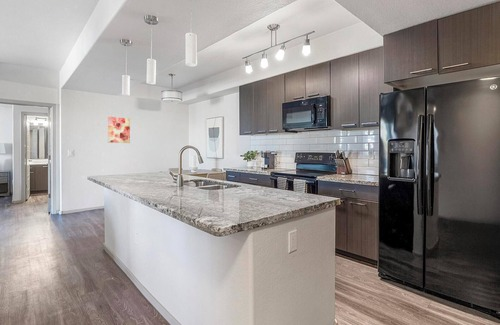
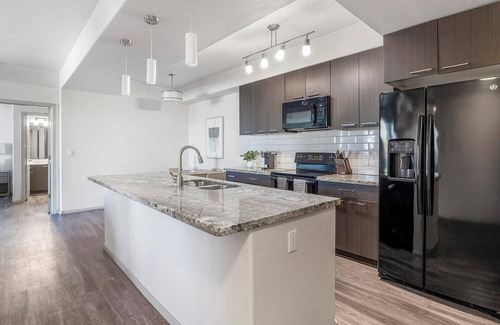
- wall art (119, 130)
